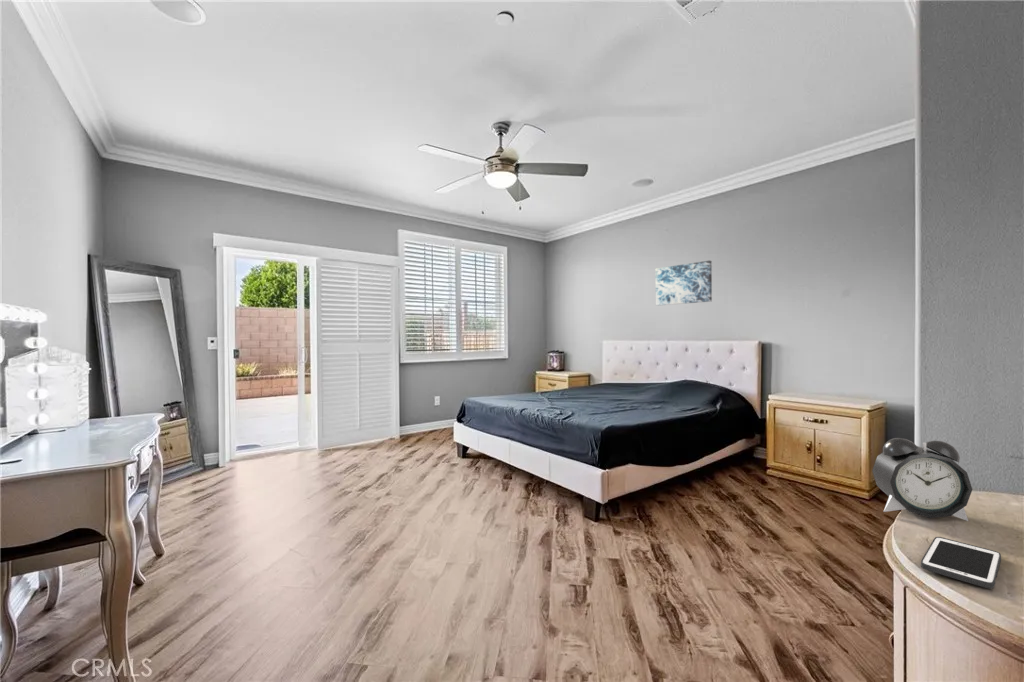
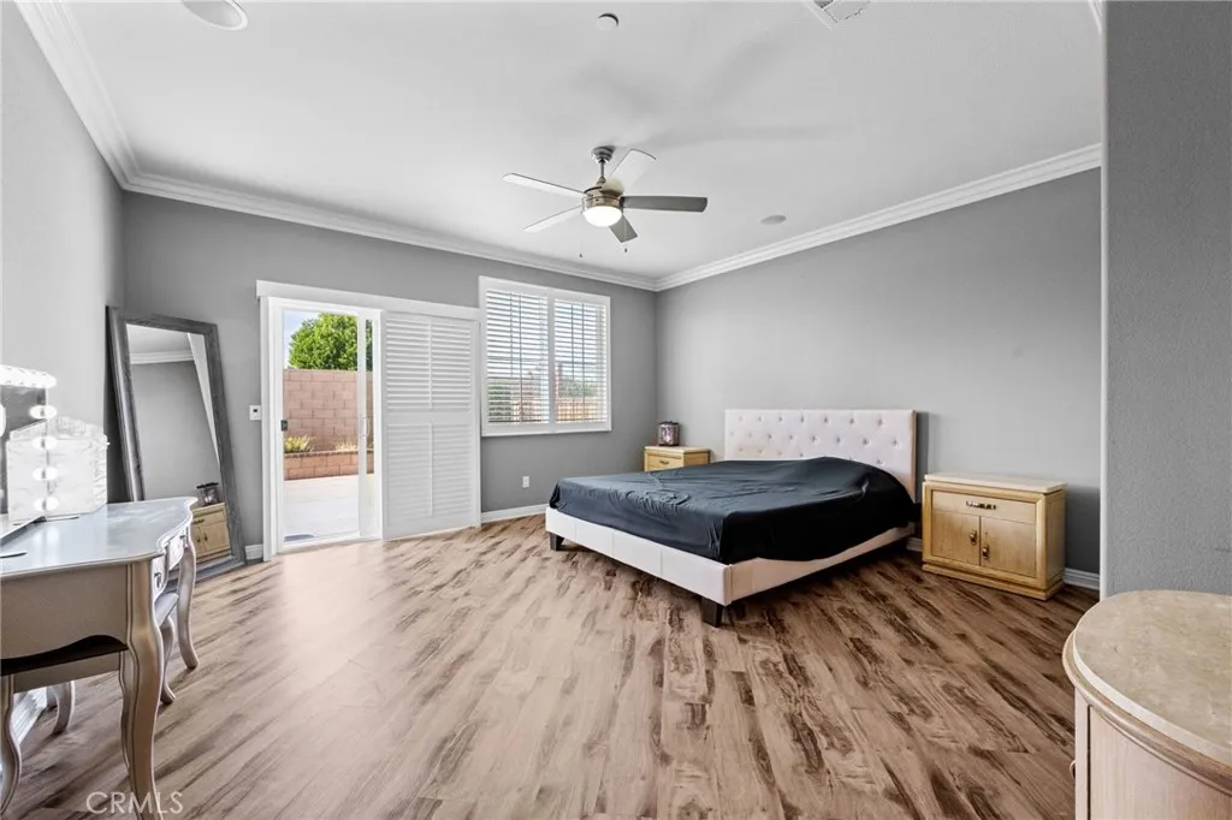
- wall art (682, 284)
- cell phone (961, 560)
- alarm clock (918, 476)
